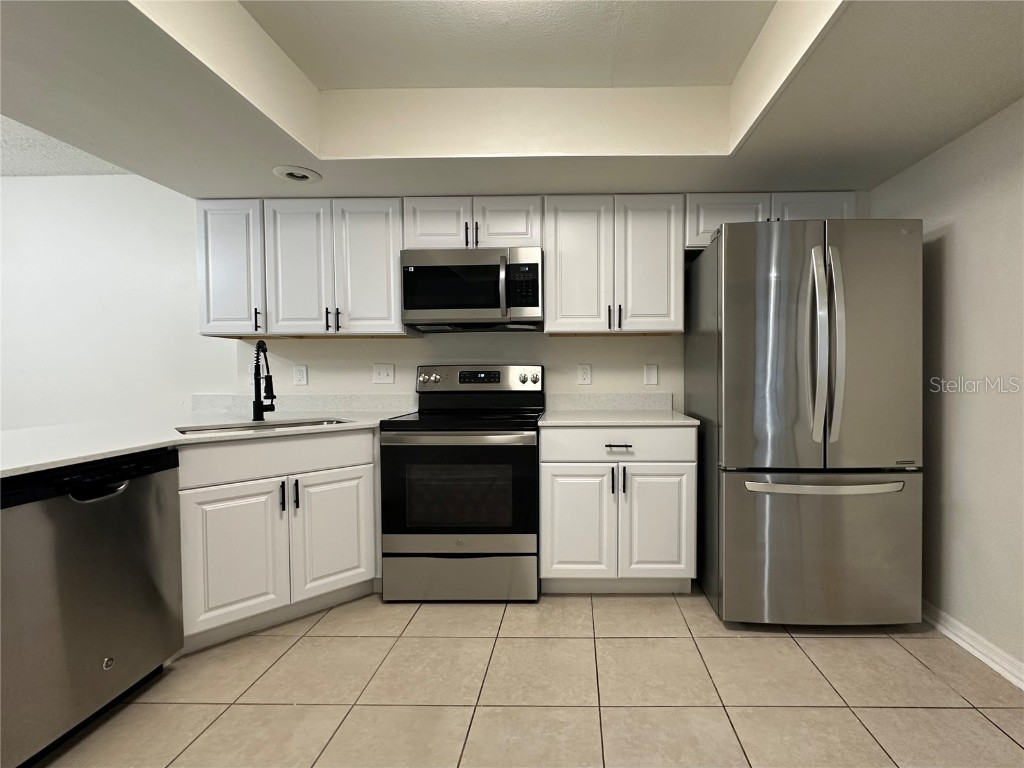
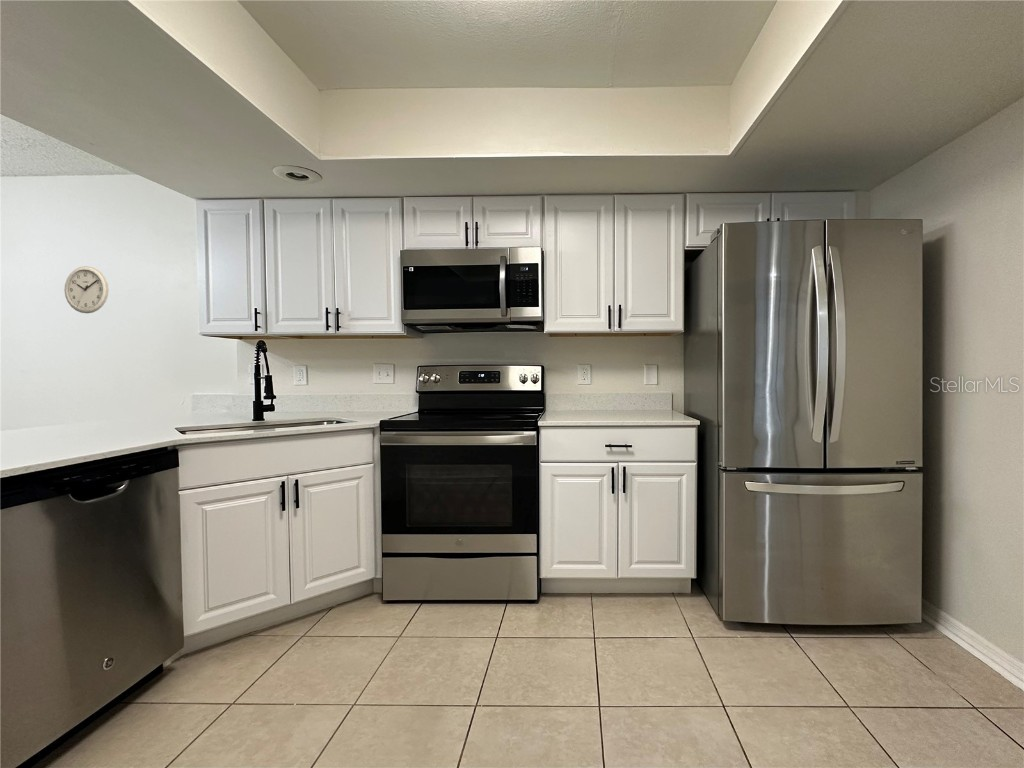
+ wall clock (85, 289)
